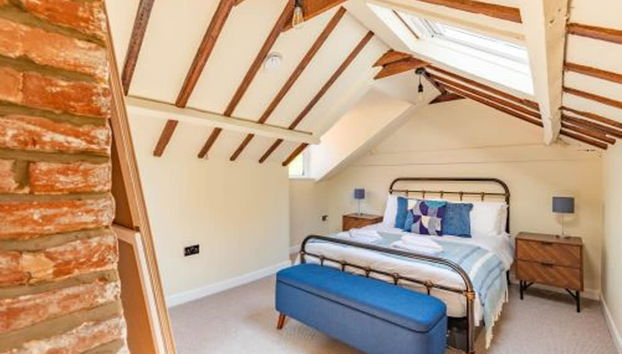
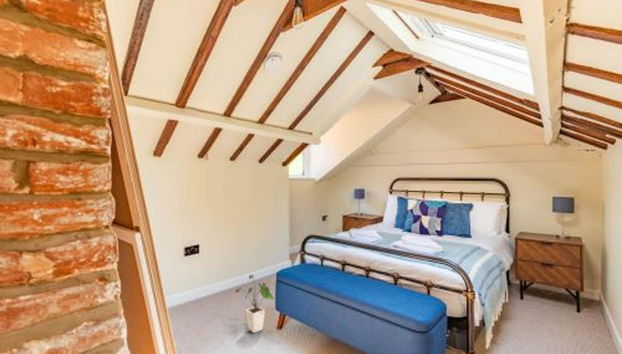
+ house plant (252, 304)
